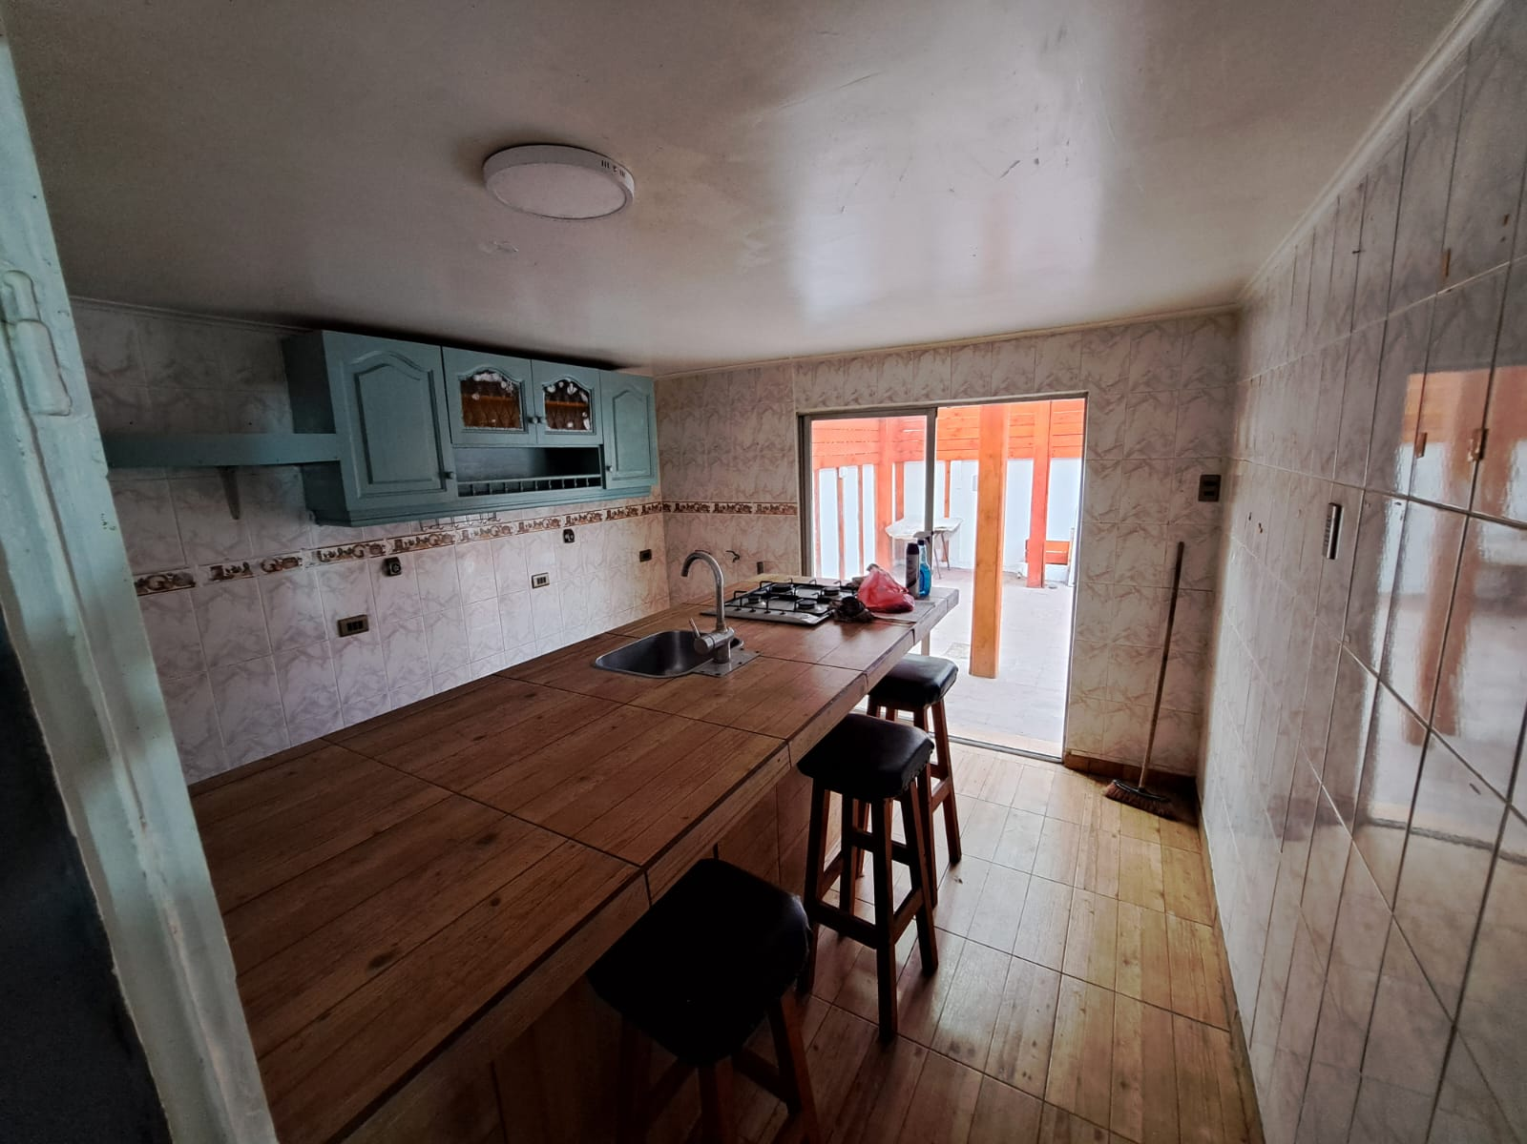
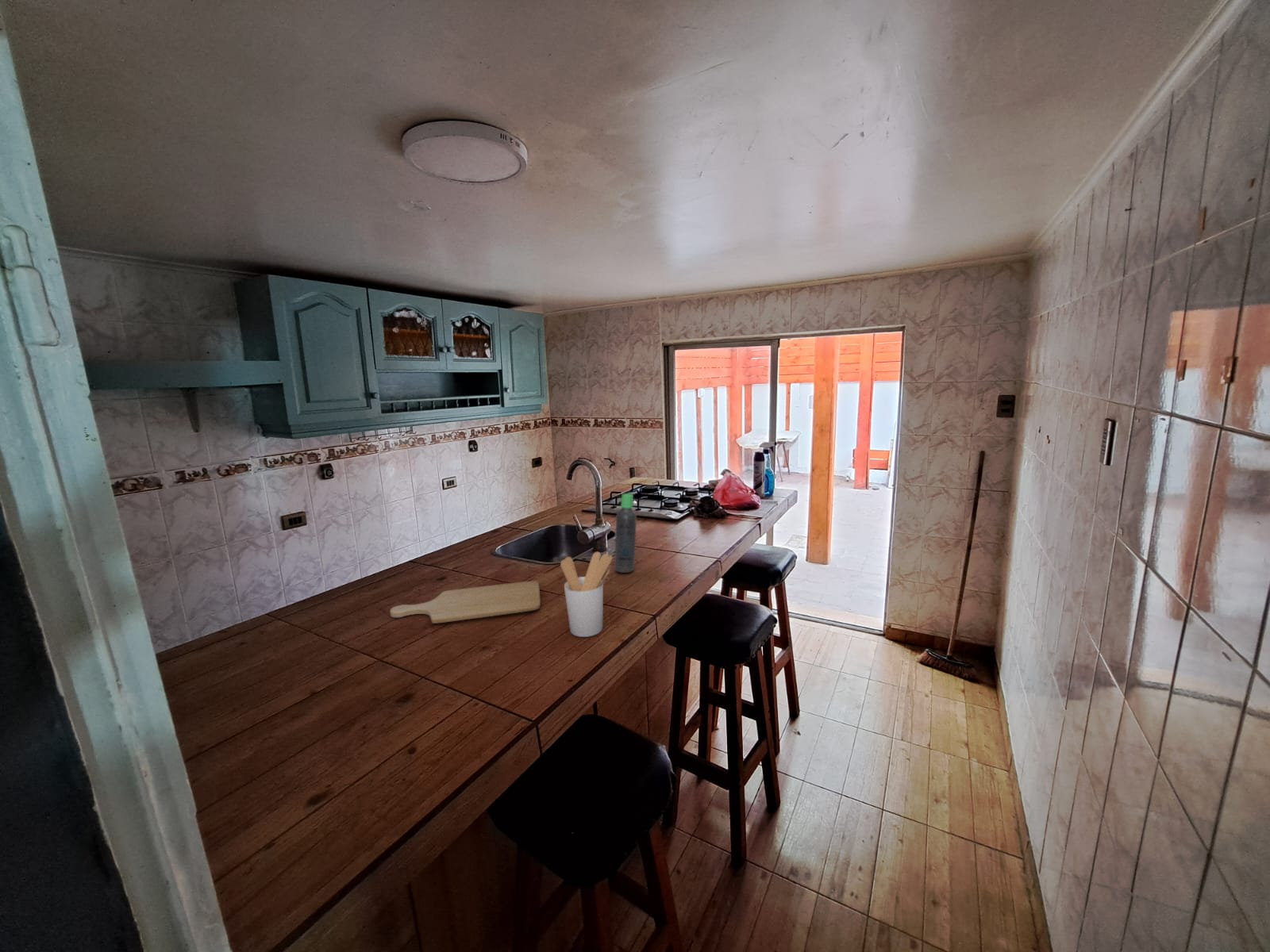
+ utensil holder (591, 591)
+ chopping board (467, 602)
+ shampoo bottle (625, 532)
